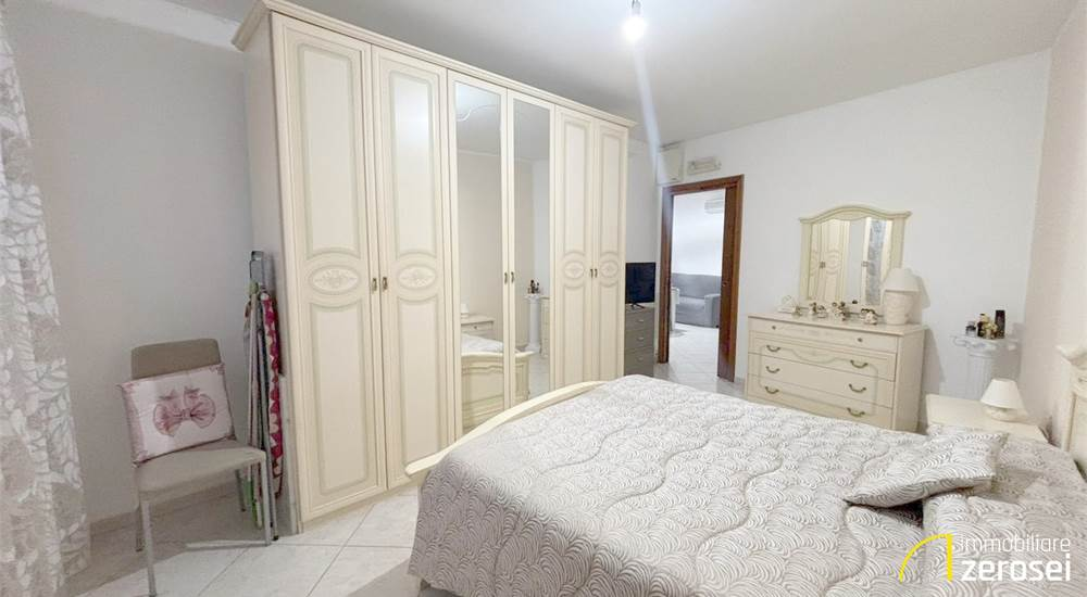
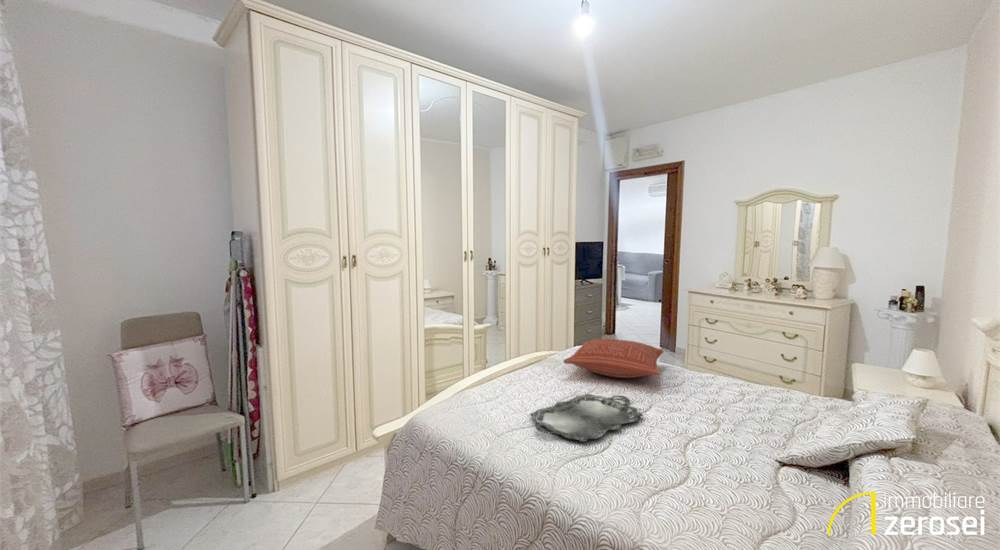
+ pillow (615, 356)
+ serving tray (586, 414)
